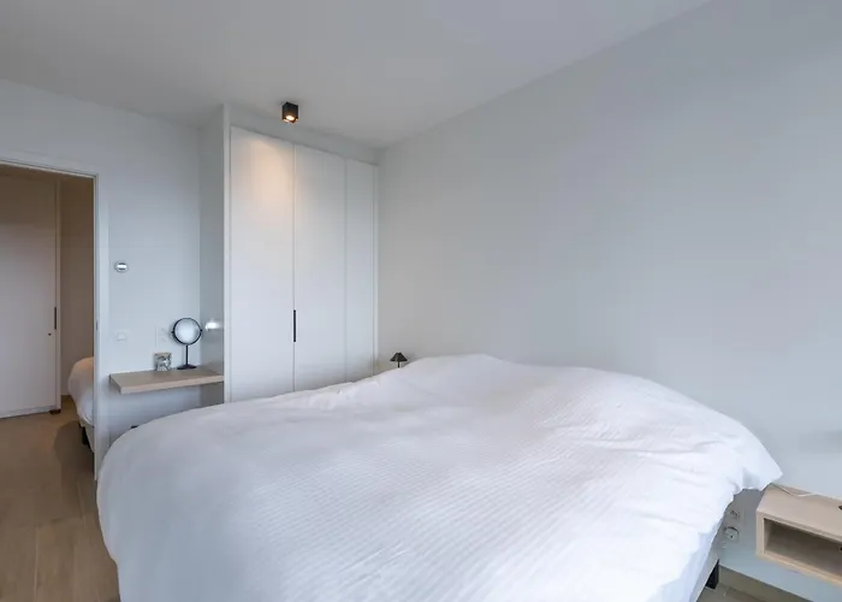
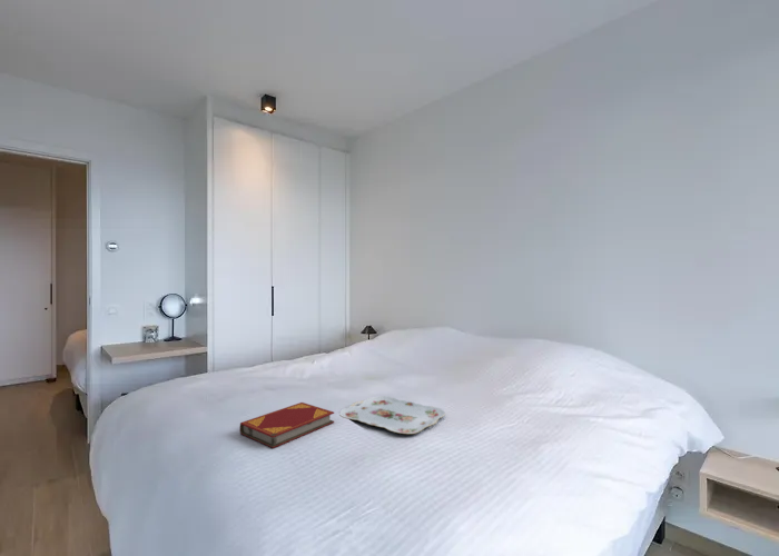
+ hardback book (288, 421)
+ serving tray (392, 414)
